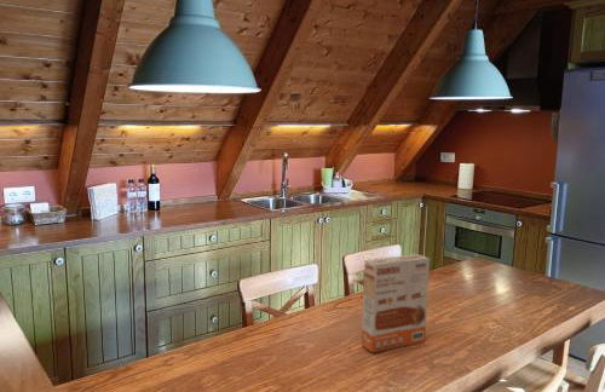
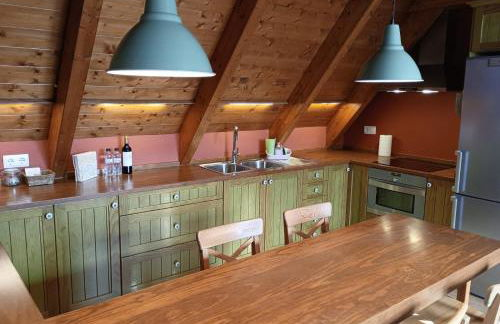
- cereal box (396, 301)
